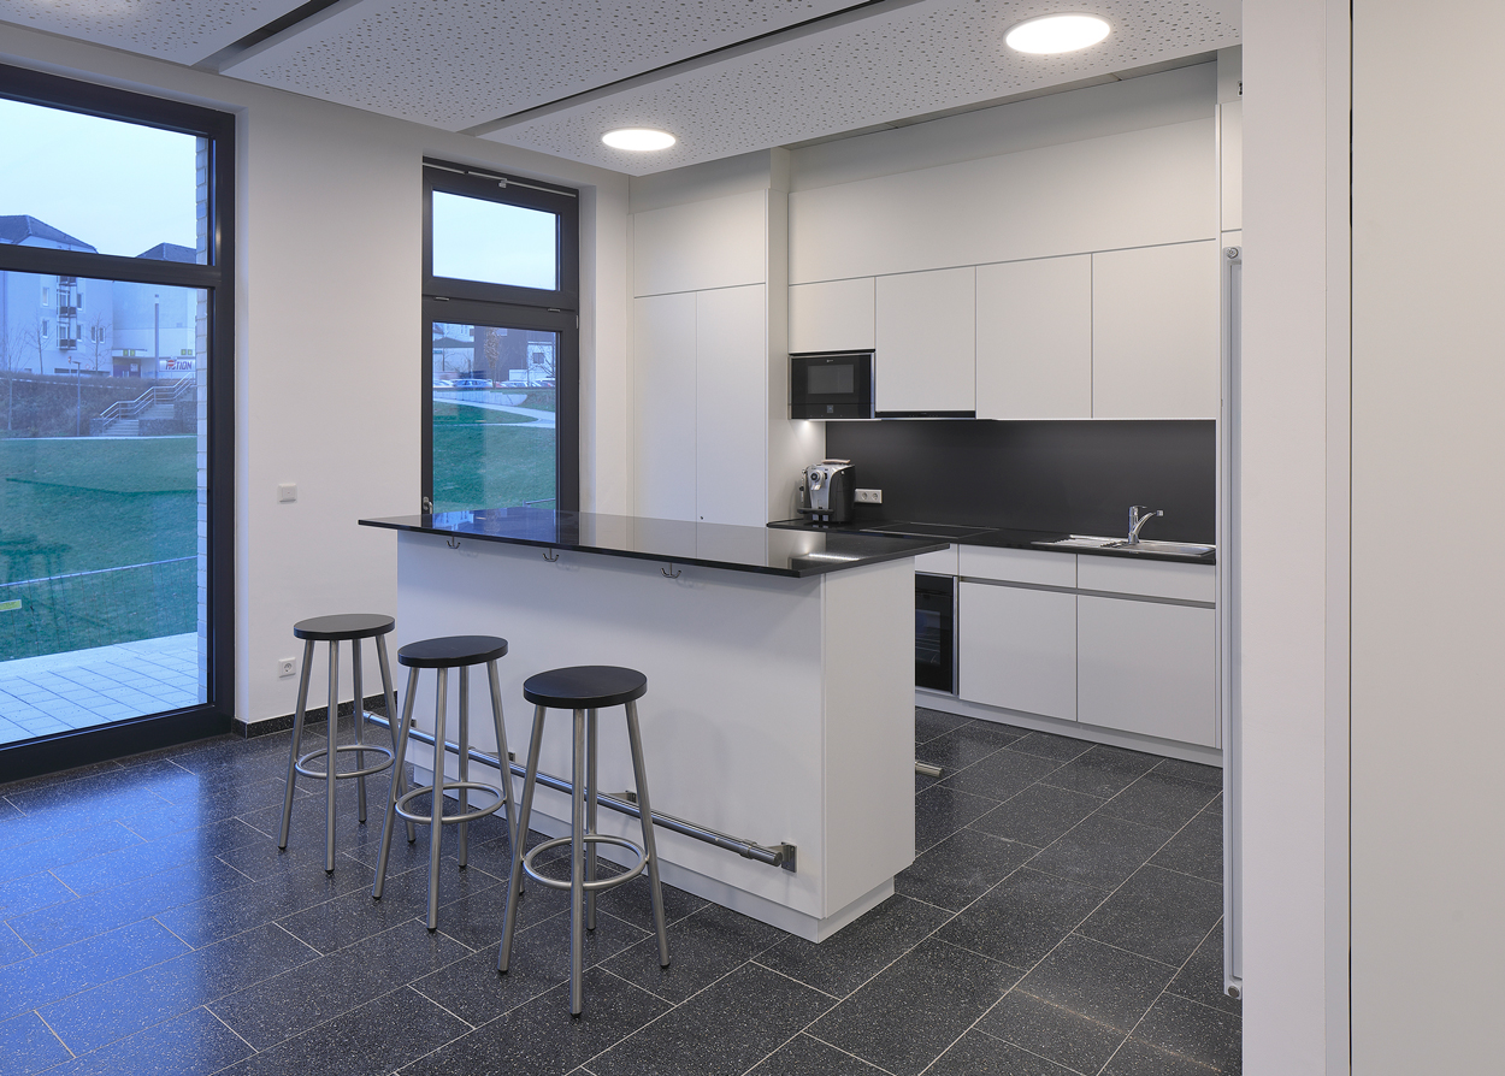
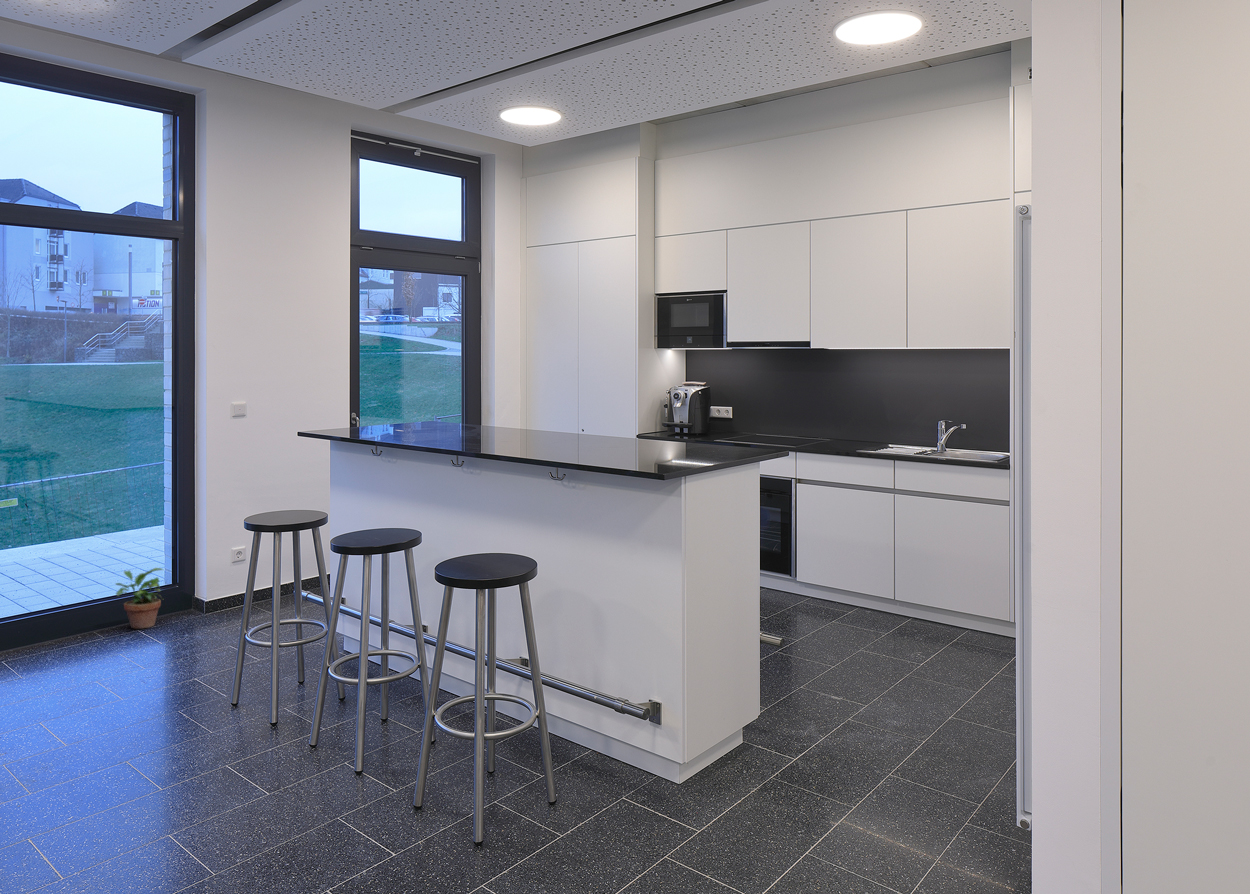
+ potted plant (136, 597)
